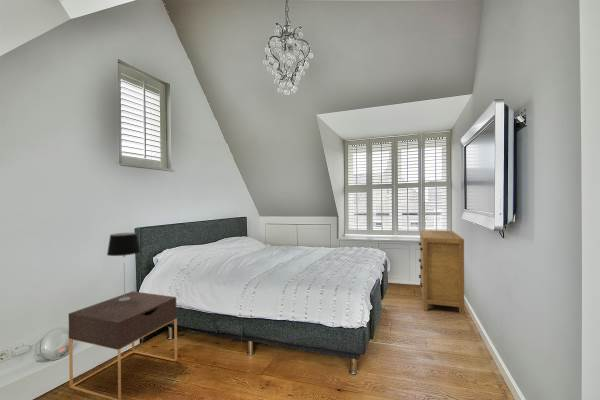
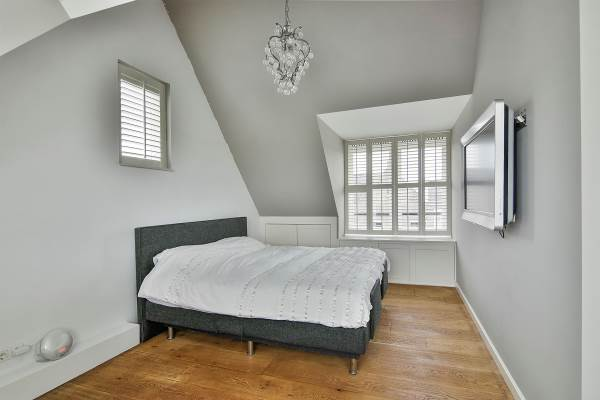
- dresser (438, 267)
- table lamp (124, 266)
- nightstand (126, 339)
